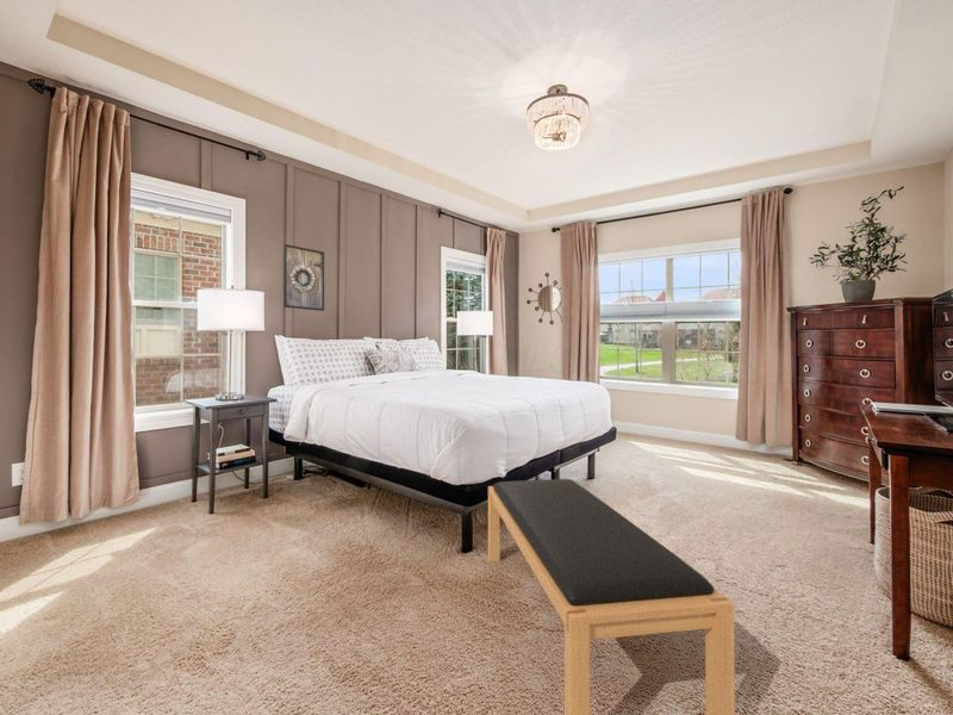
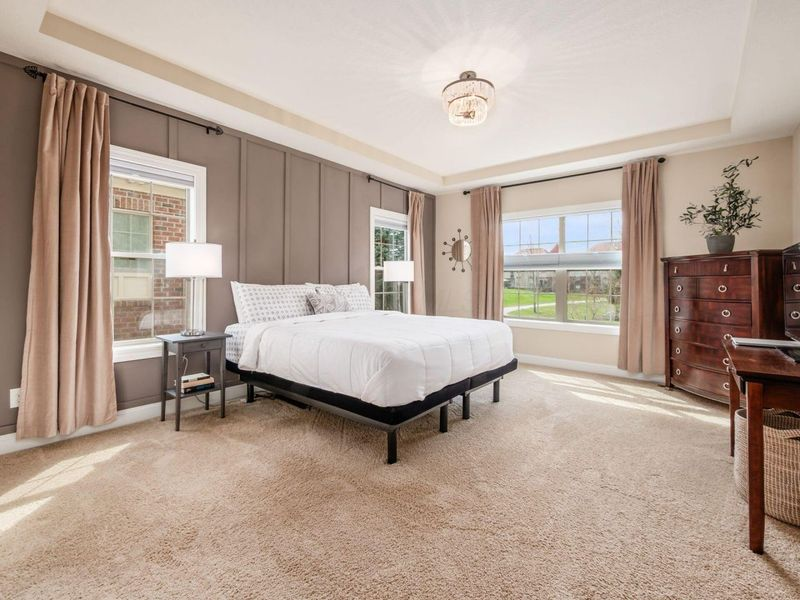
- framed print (304, 278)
- bench (572, 568)
